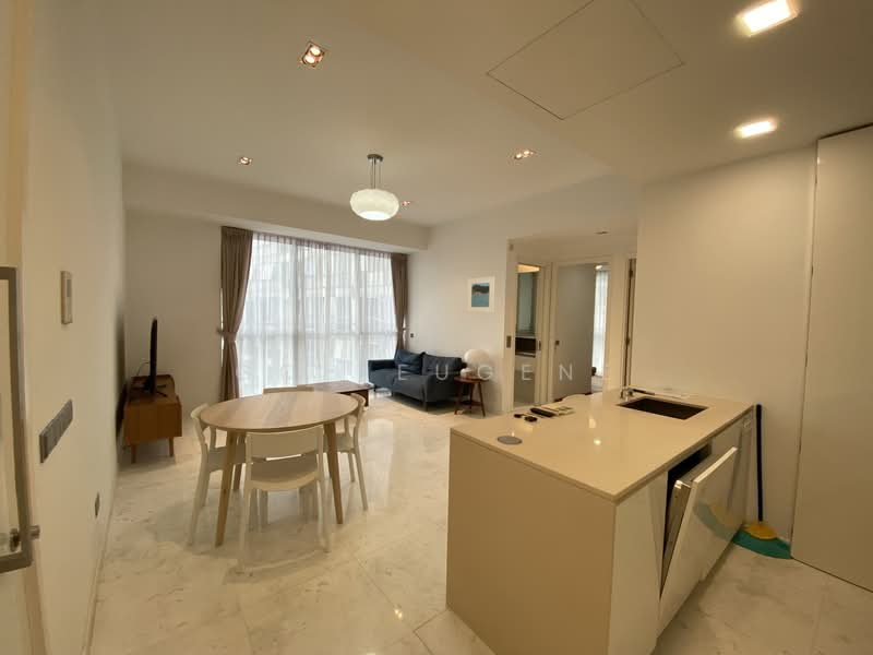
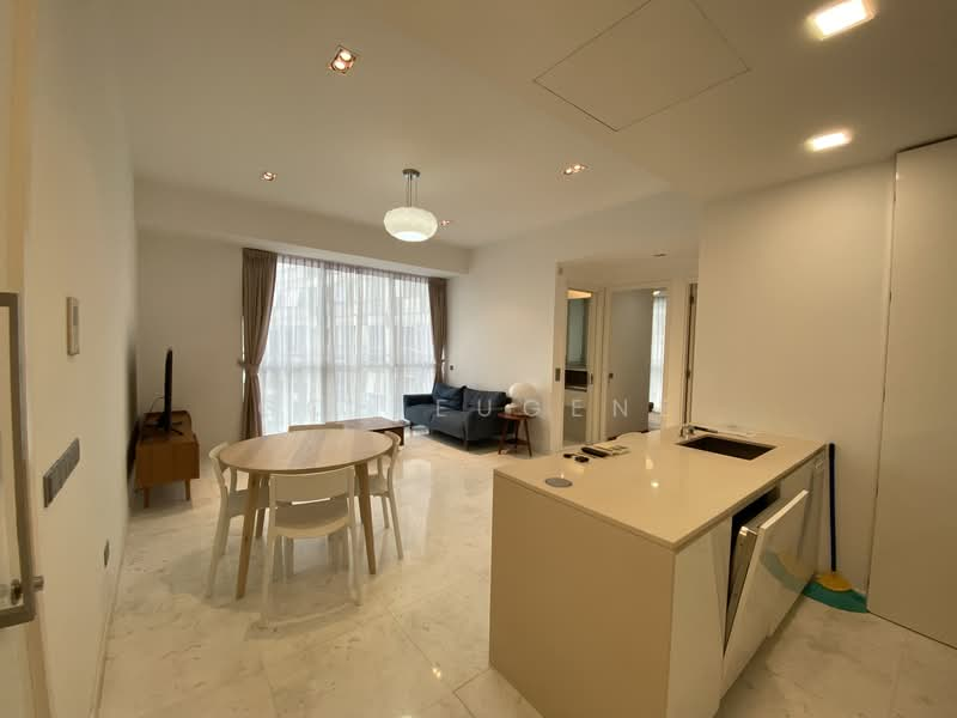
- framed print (480, 295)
